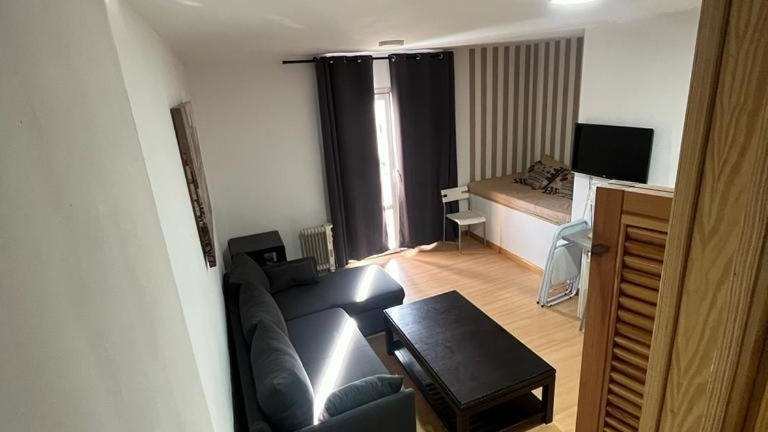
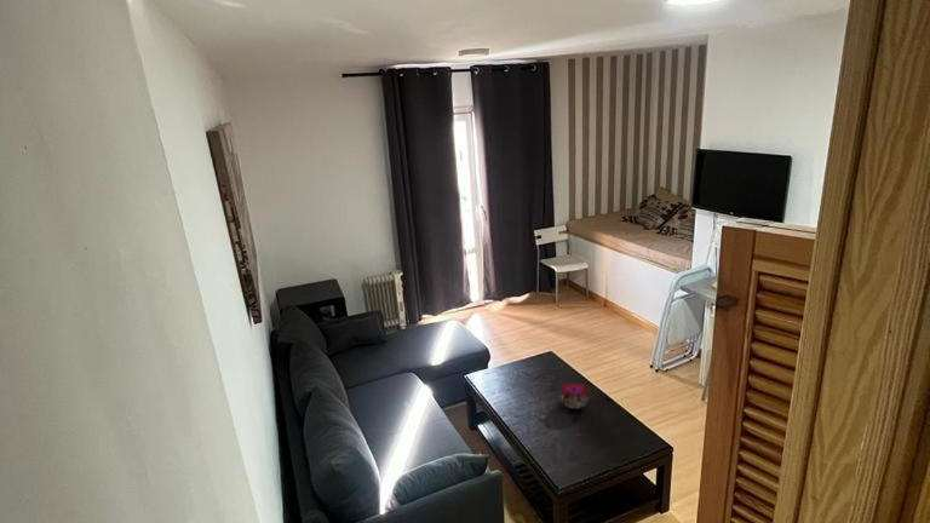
+ decorative bowl (574, 397)
